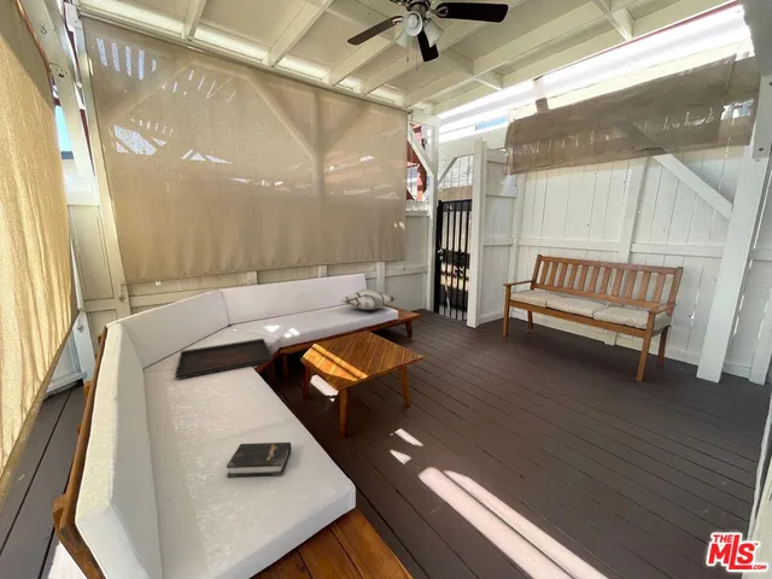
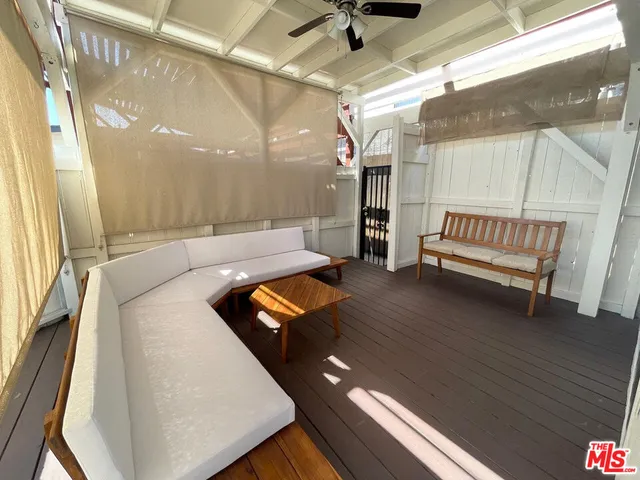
- serving tray (226, 356)
- decorative pillow (368, 299)
- hardback book (261, 457)
